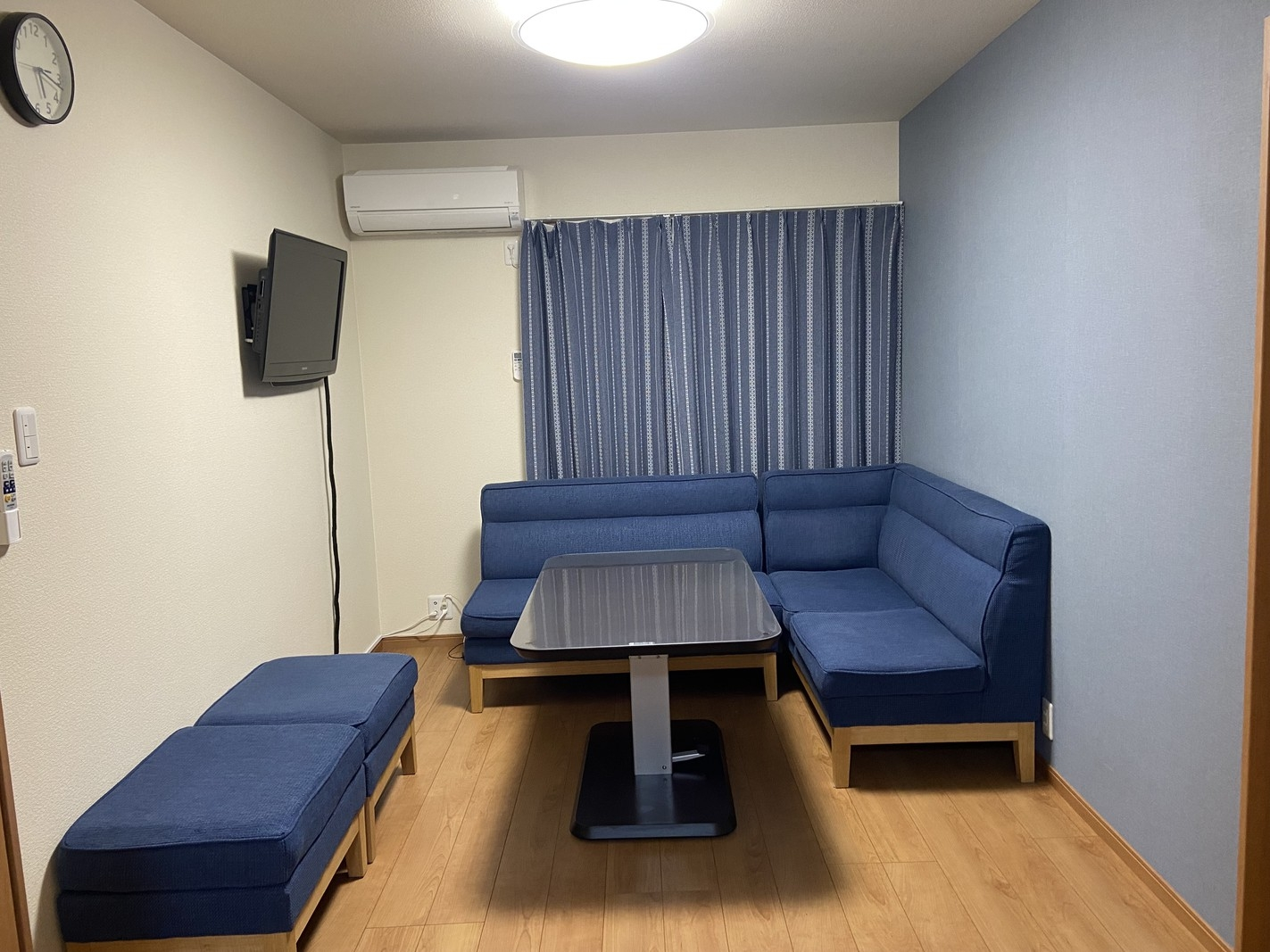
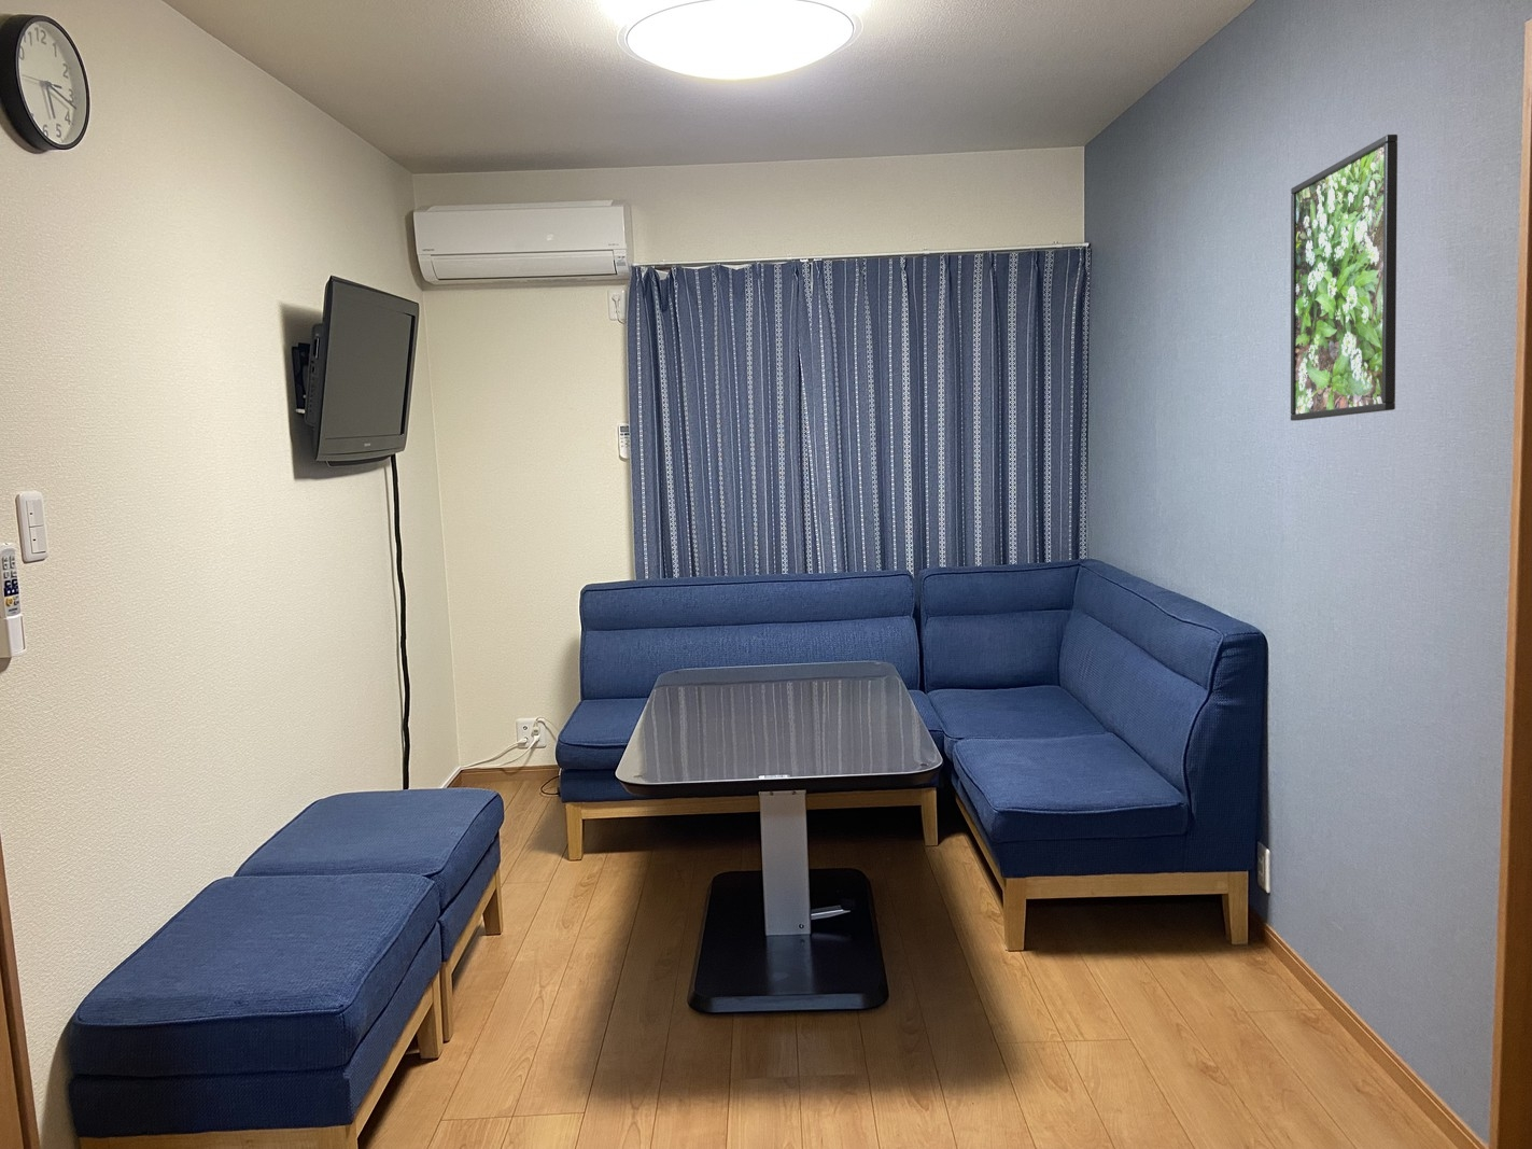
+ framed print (1338, 290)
